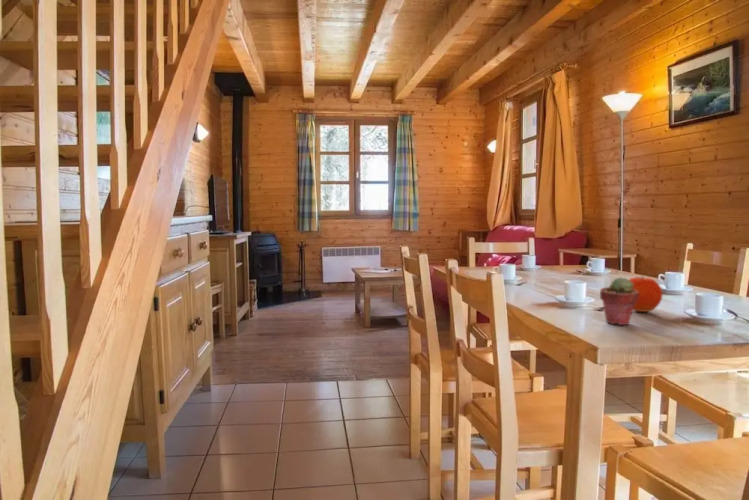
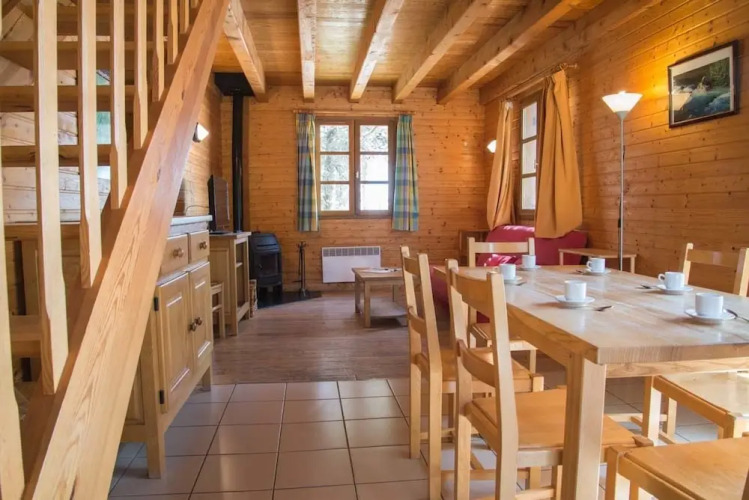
- fruit (641, 293)
- potted succulent (618, 299)
